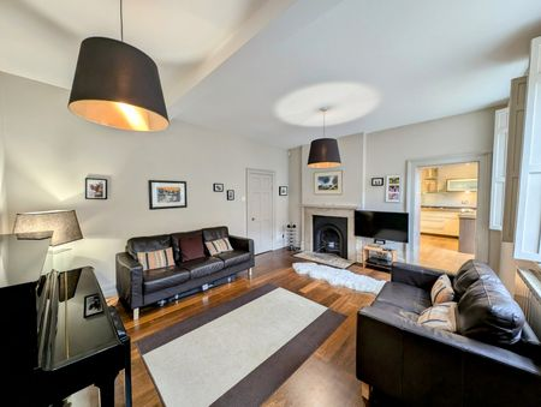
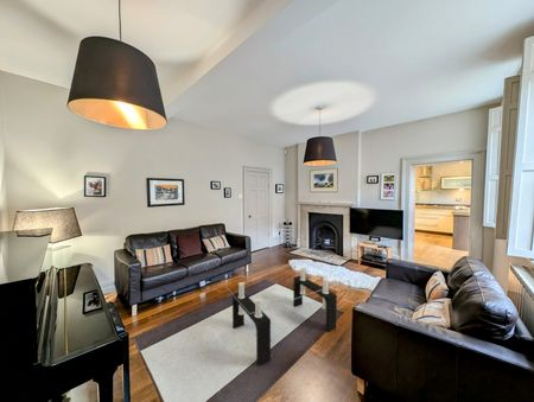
+ coffee table (282, 302)
